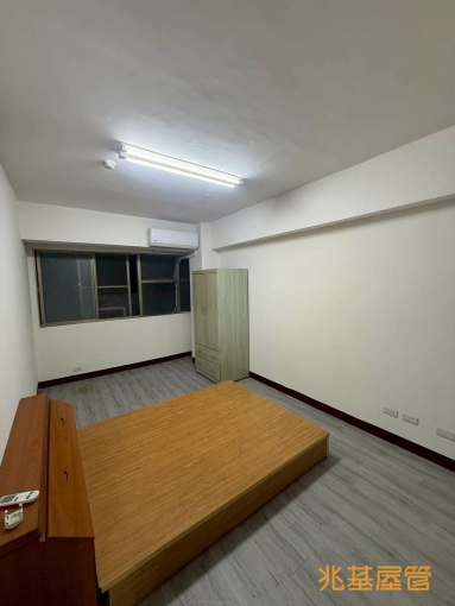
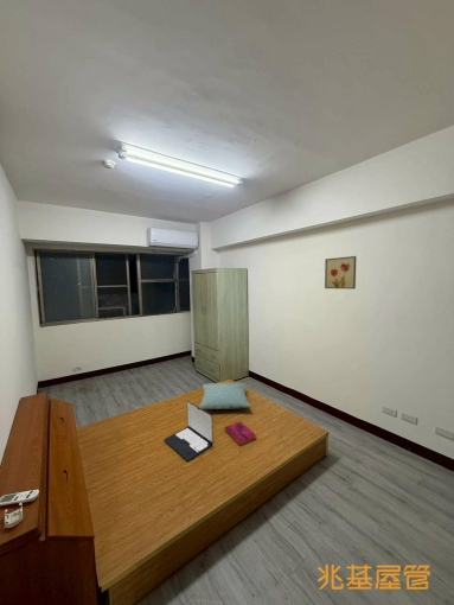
+ laptop (187, 428)
+ hardback book (239, 432)
+ wall art (339, 273)
+ pillow (224, 395)
